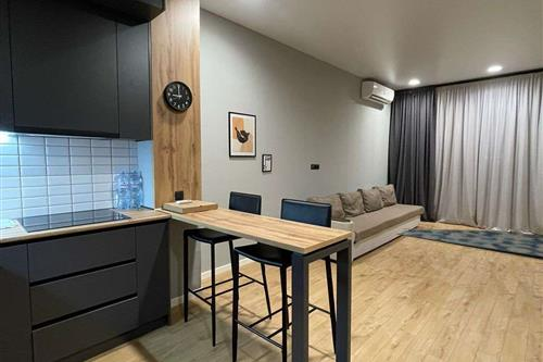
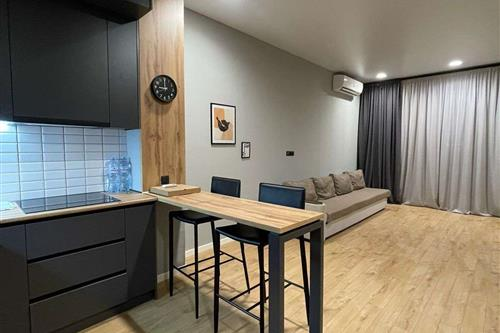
- rug (470, 235)
